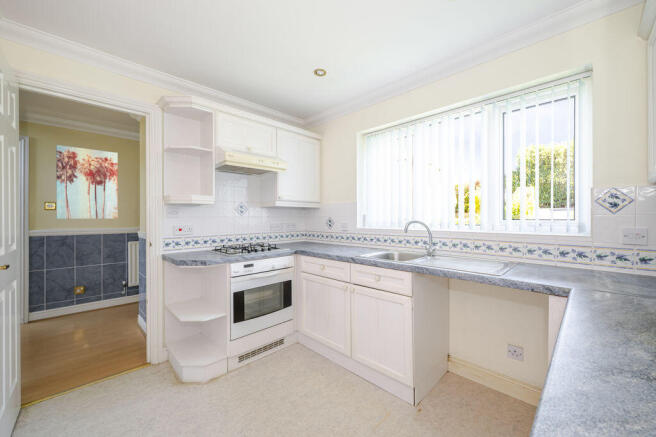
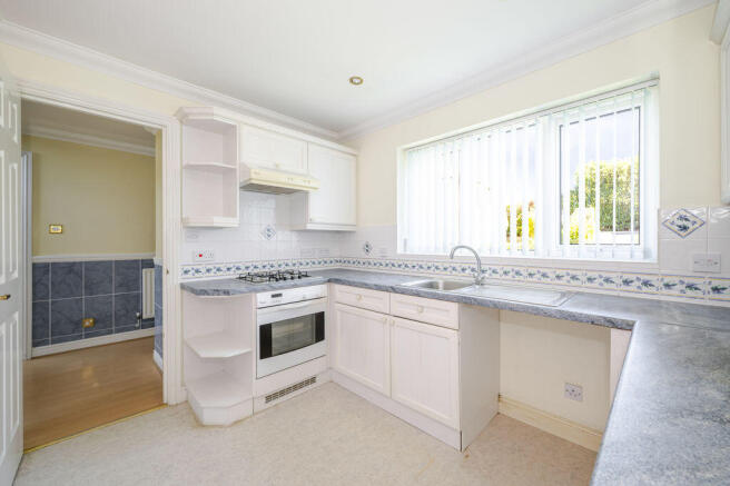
- wall art (88, 184)
